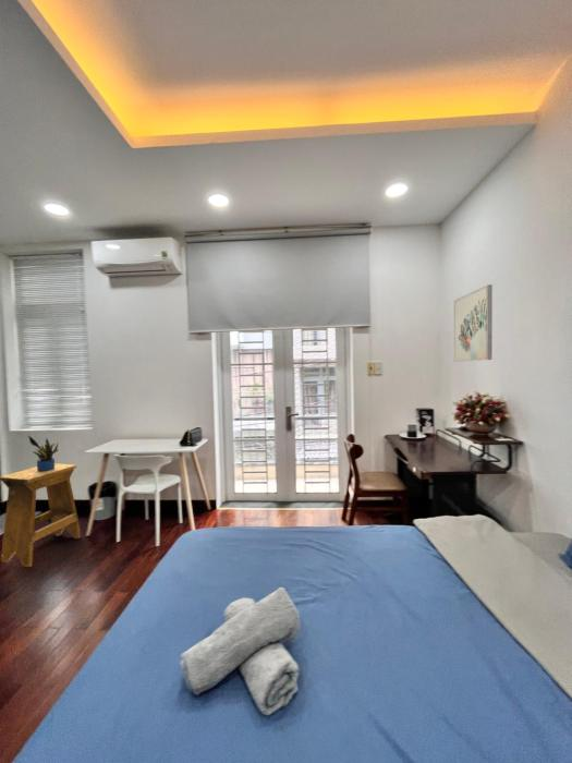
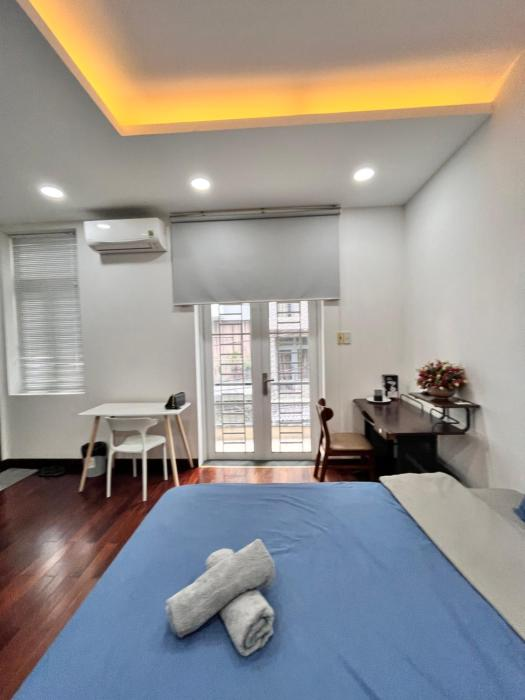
- wall art (471, 327)
- potted plant (44, 451)
- stool (45, 512)
